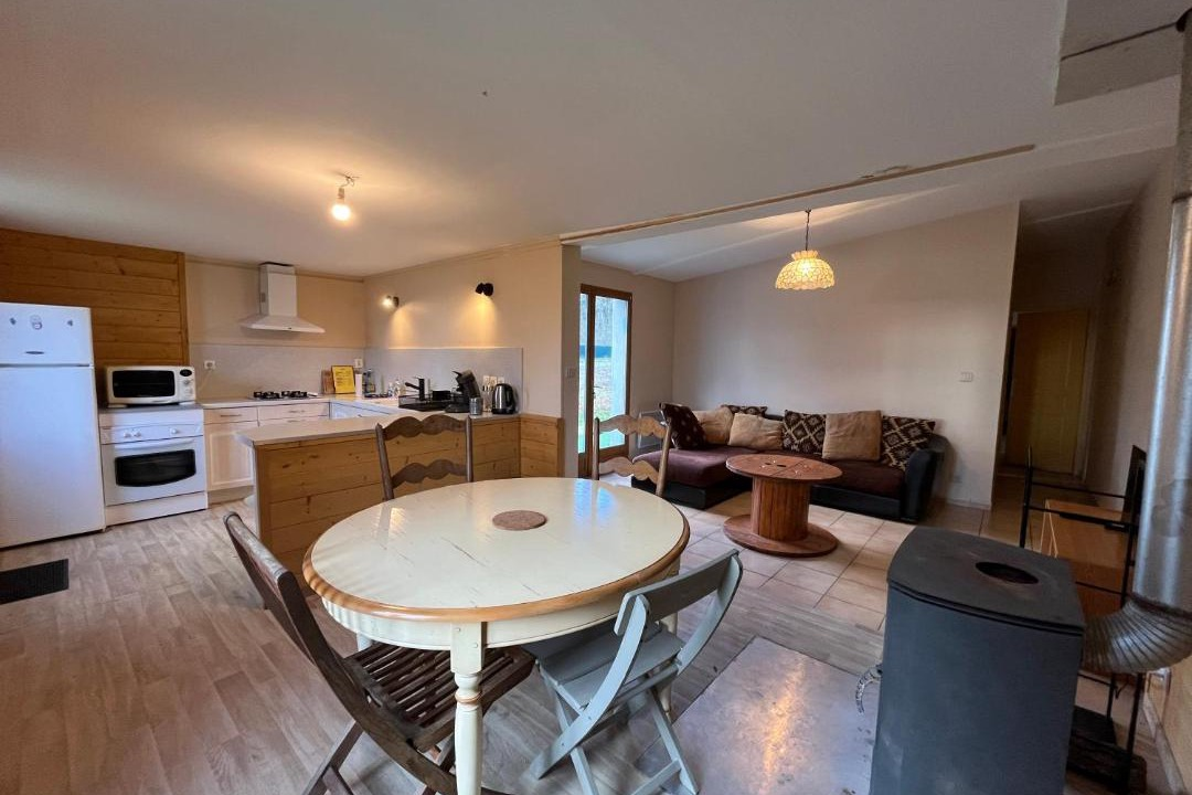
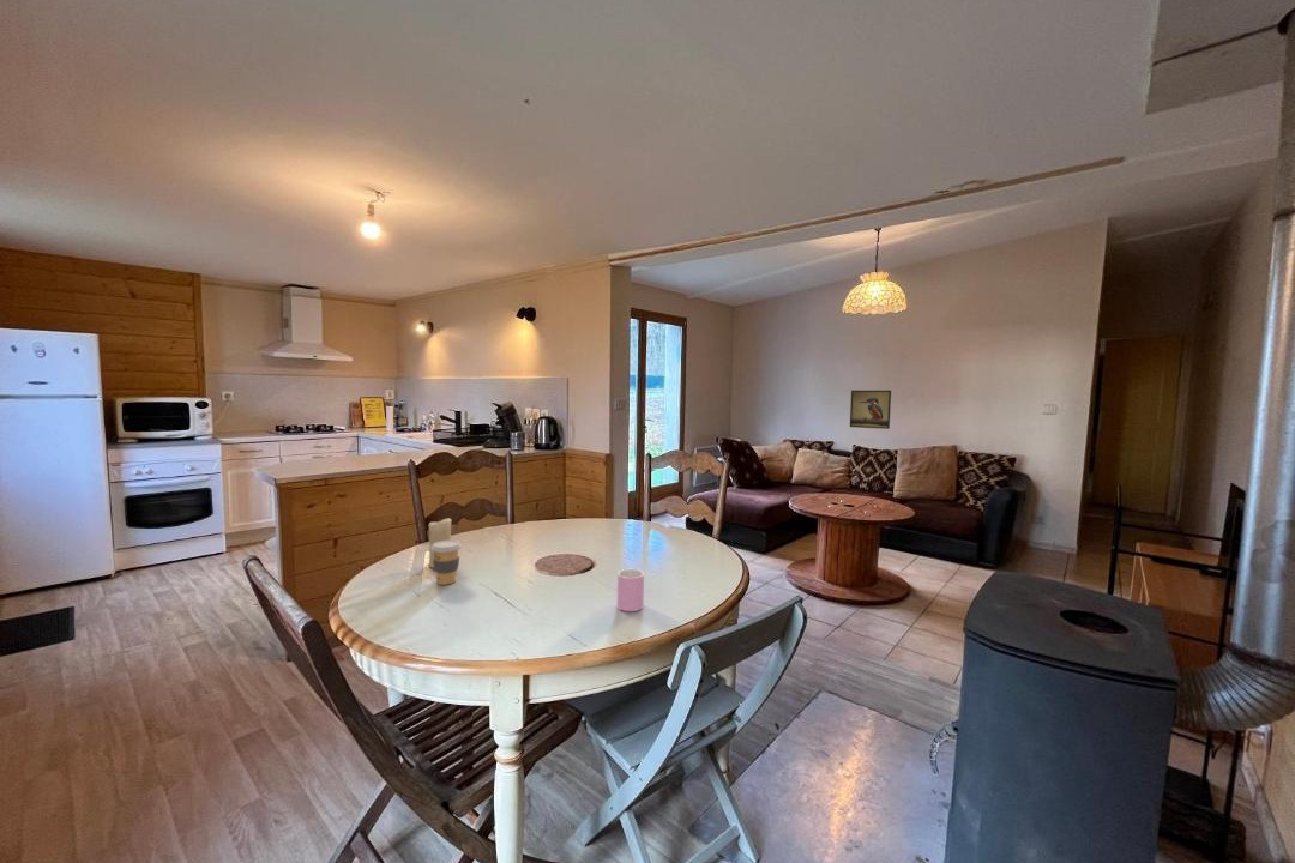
+ coffee cup (446, 562)
+ candle (439, 541)
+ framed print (869, 409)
+ cup (628, 587)
